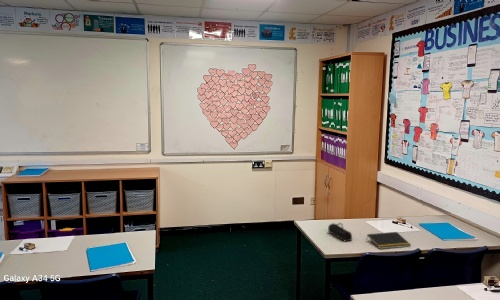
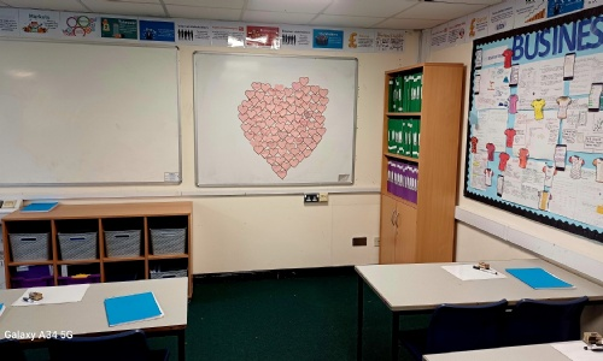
- notepad (388, 240)
- pencil case (339, 229)
